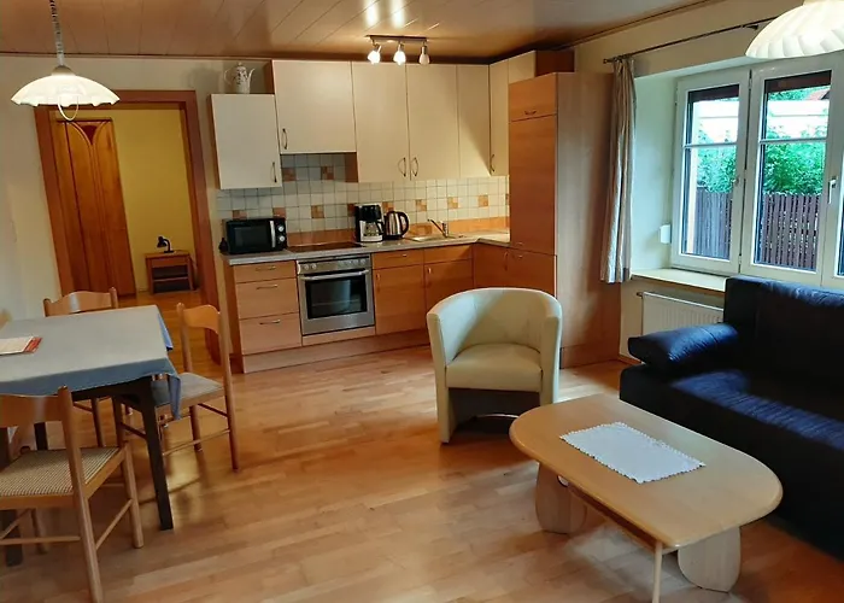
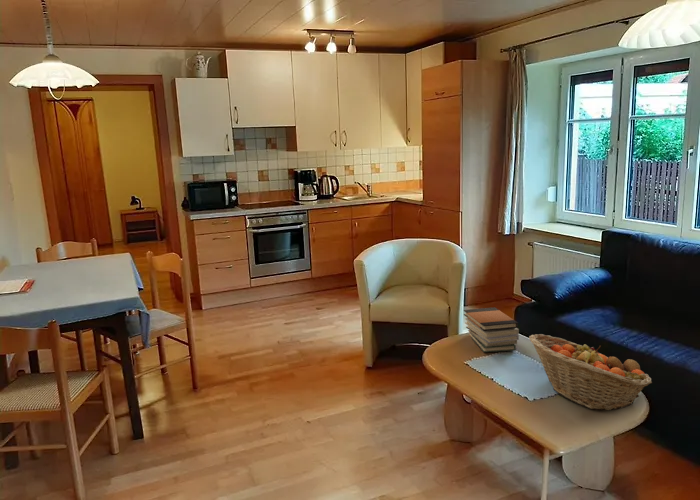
+ book stack (490, 329)
+ fruit basket (586, 366)
